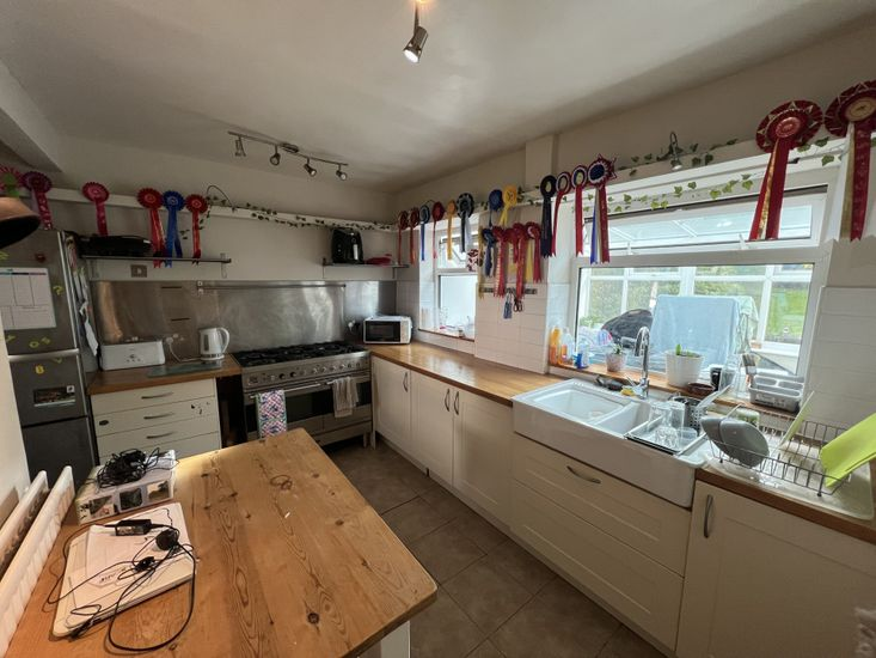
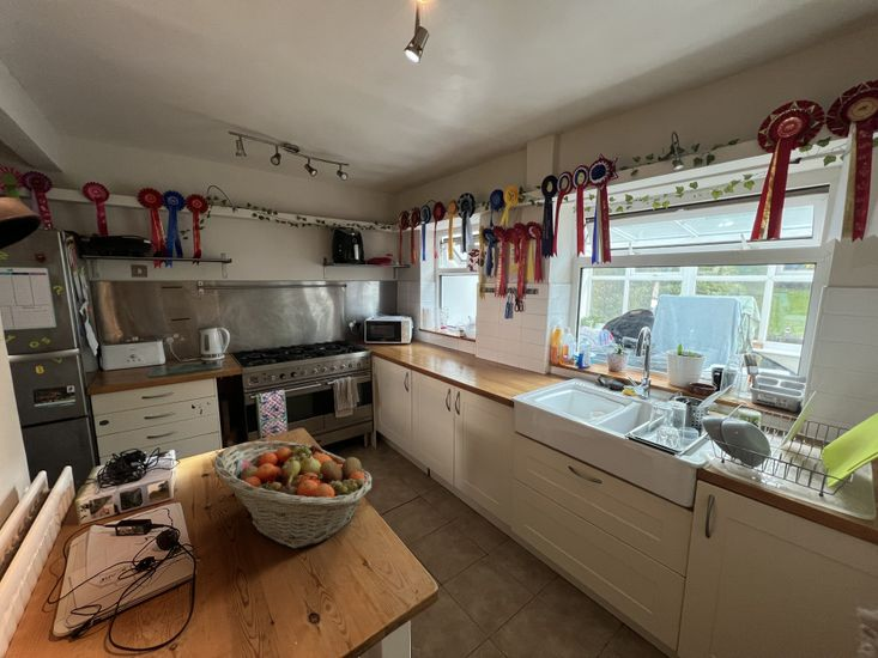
+ fruit basket (296, 480)
